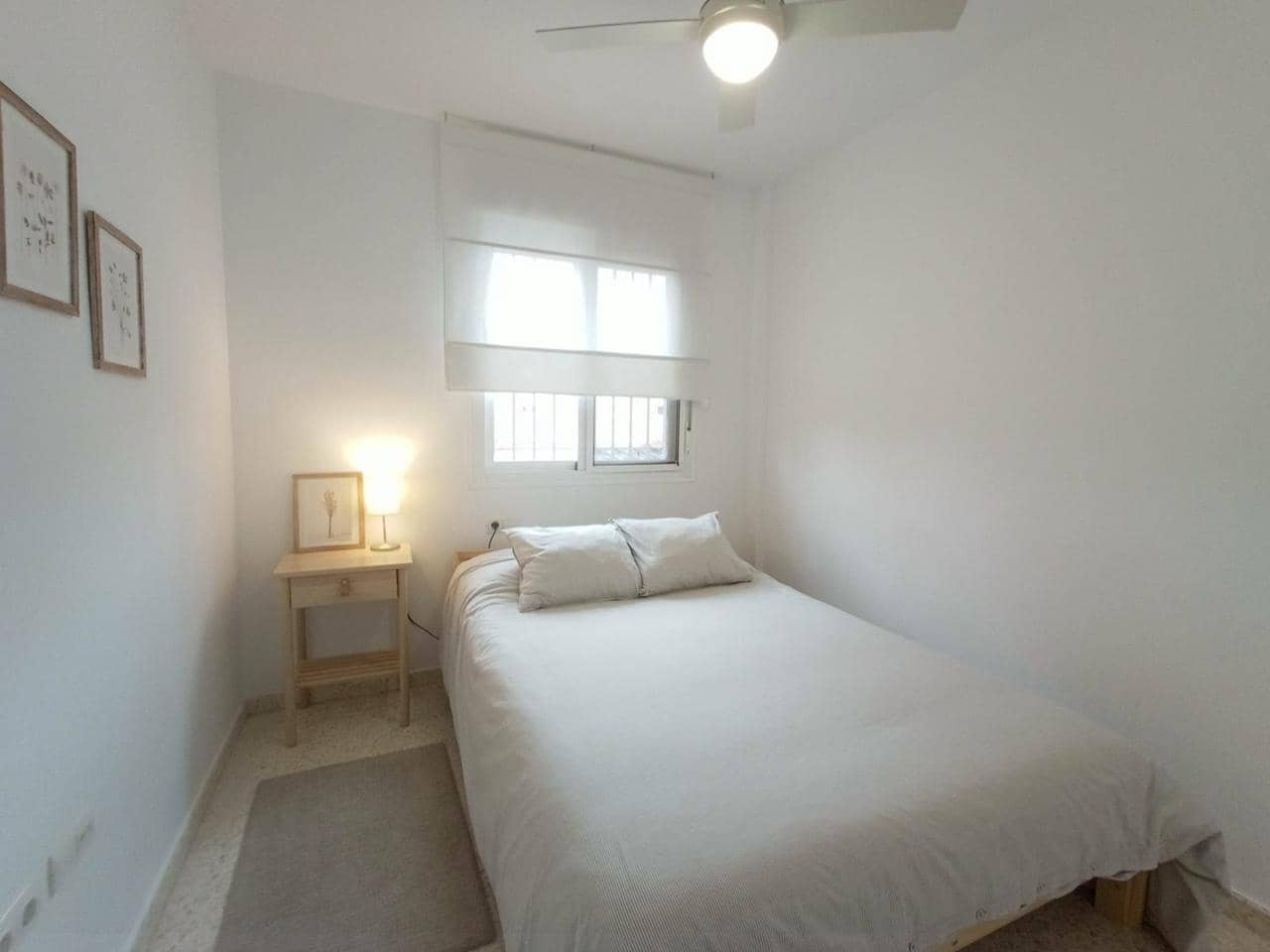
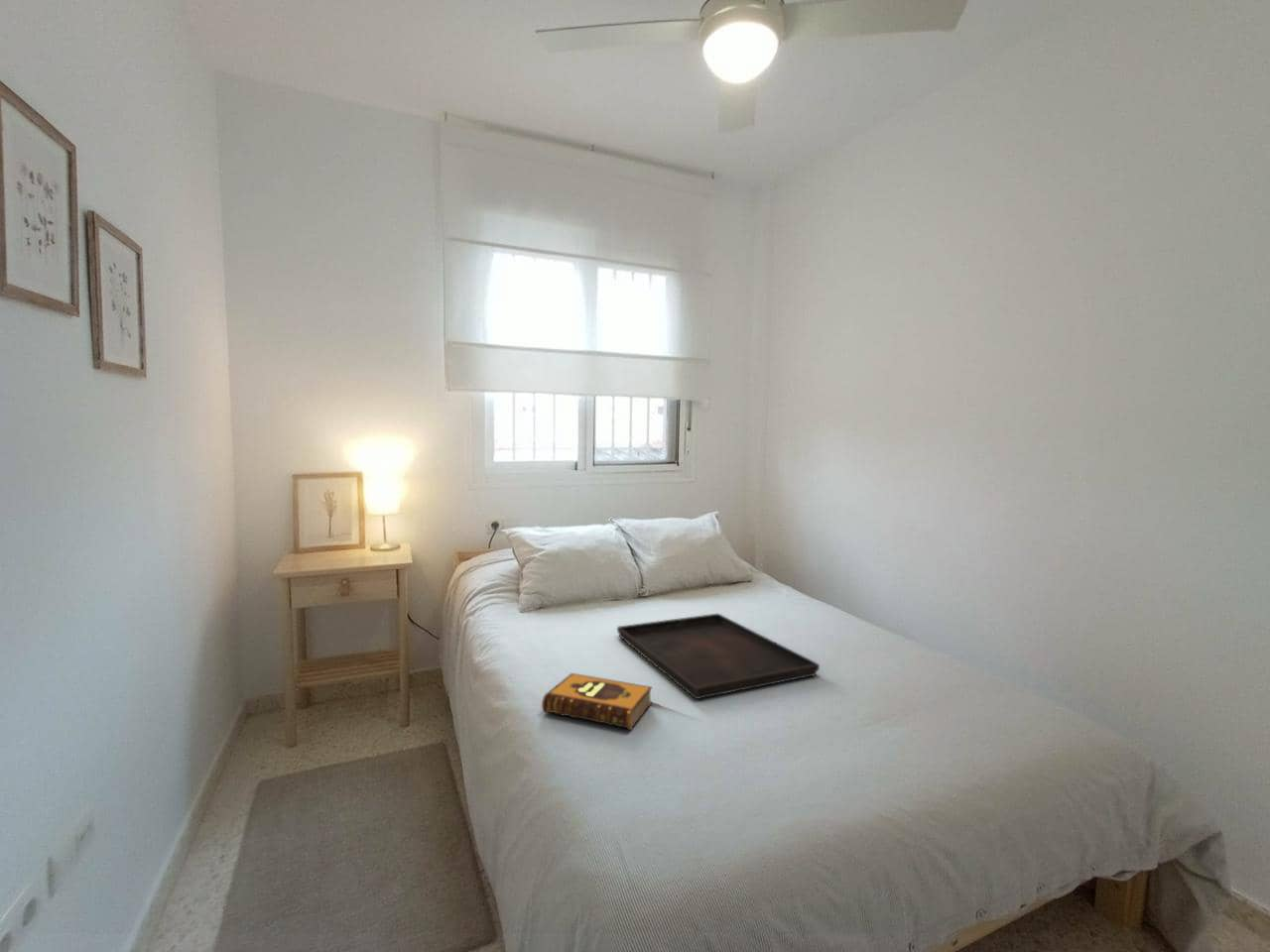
+ hardback book (597, 700)
+ serving tray (708, 649)
